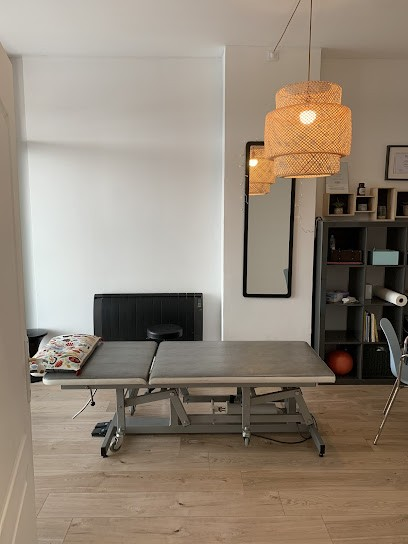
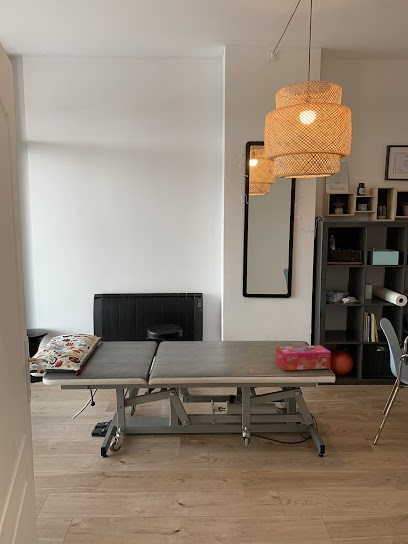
+ tissue box (302, 357)
